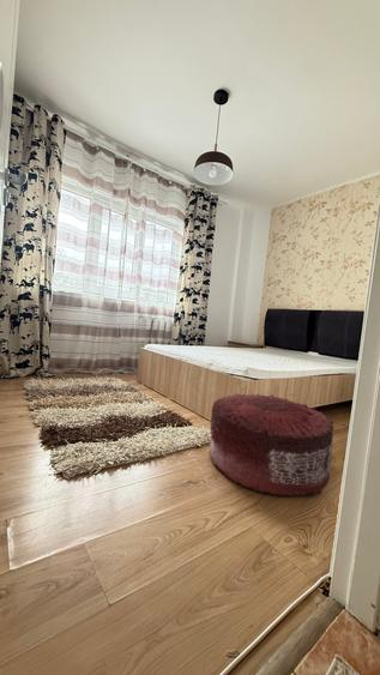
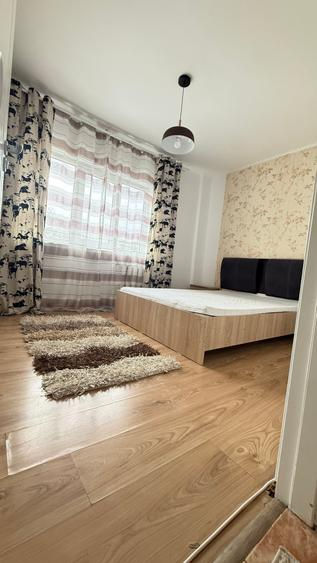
- pouf (269, 432)
